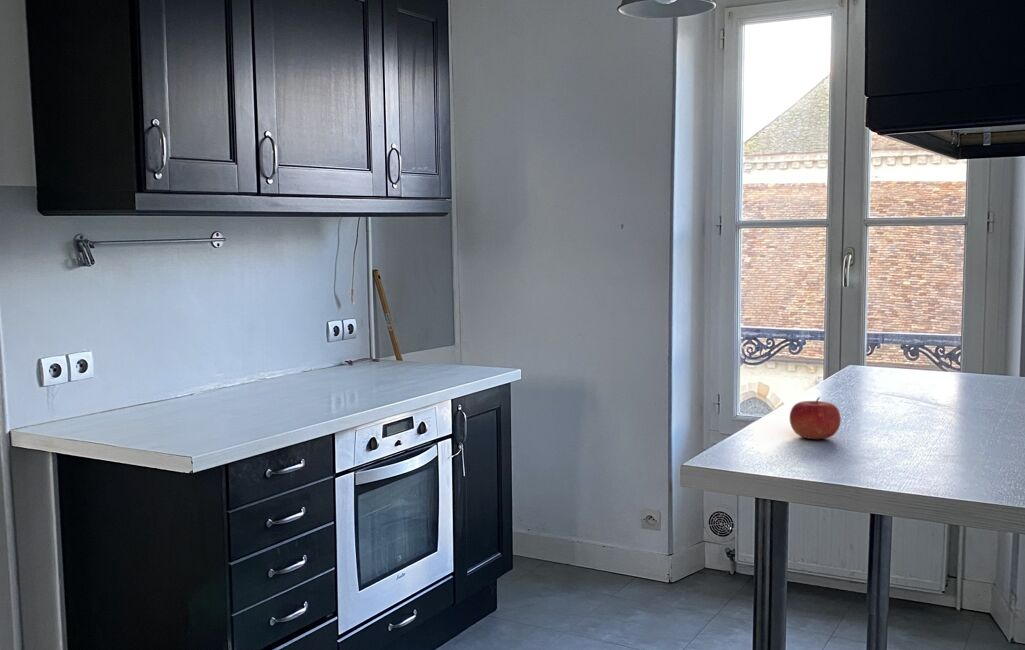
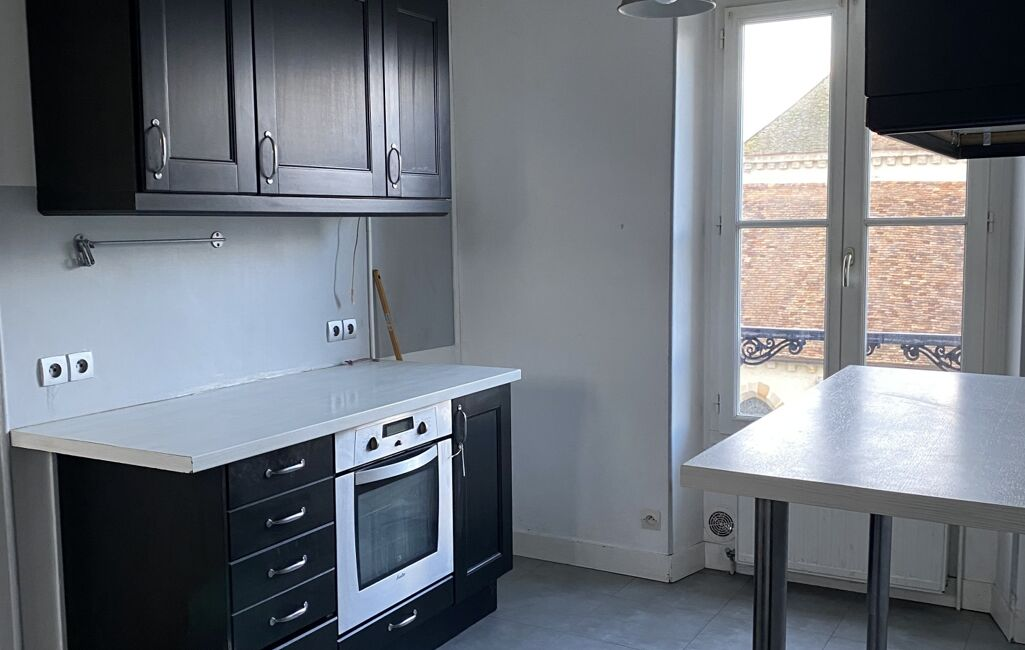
- fruit (814, 417)
